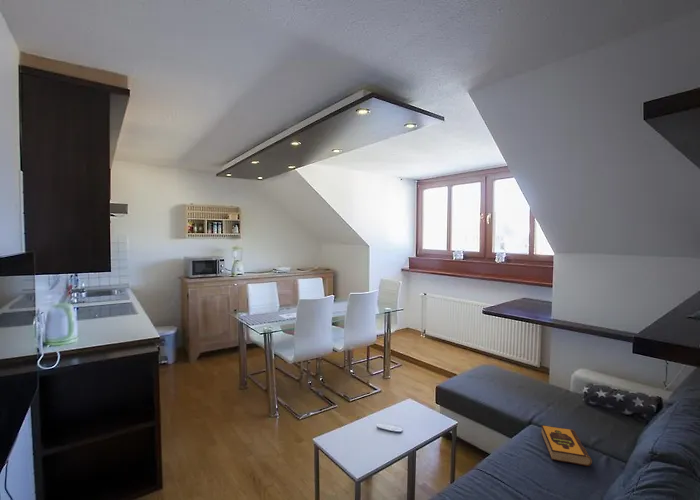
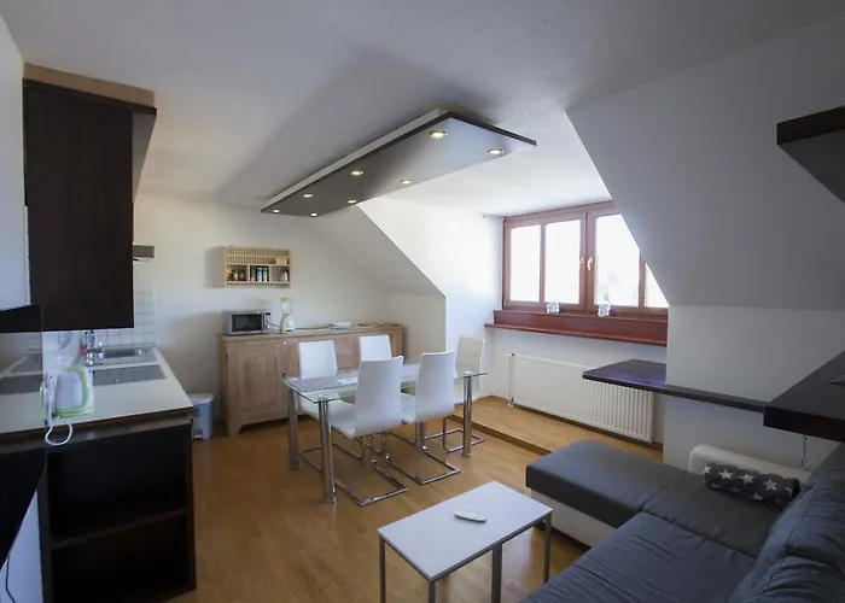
- hardback book (564, 444)
